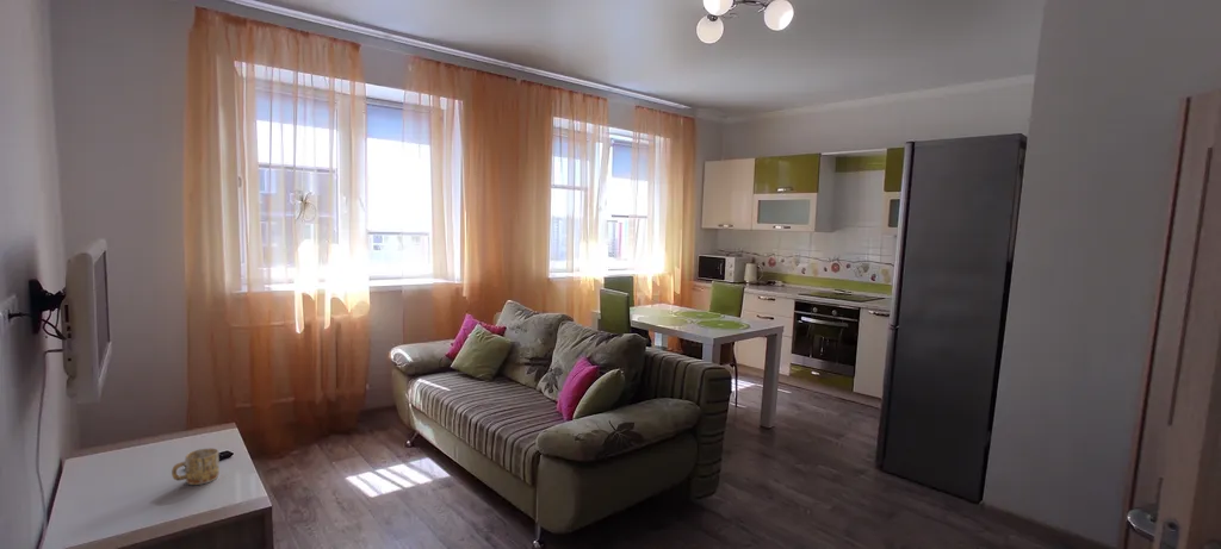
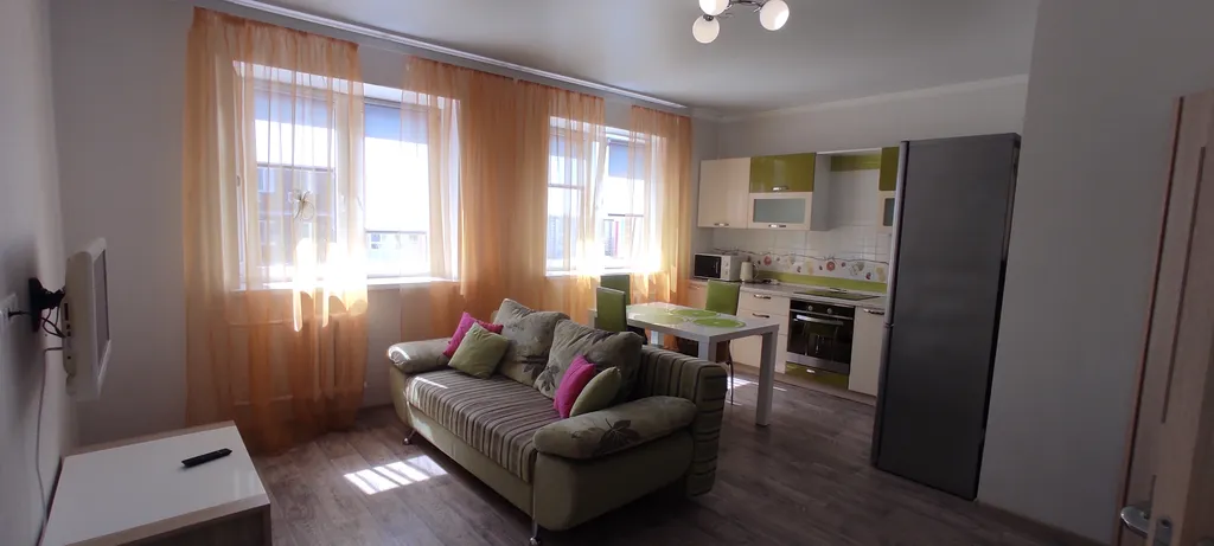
- mug (196, 468)
